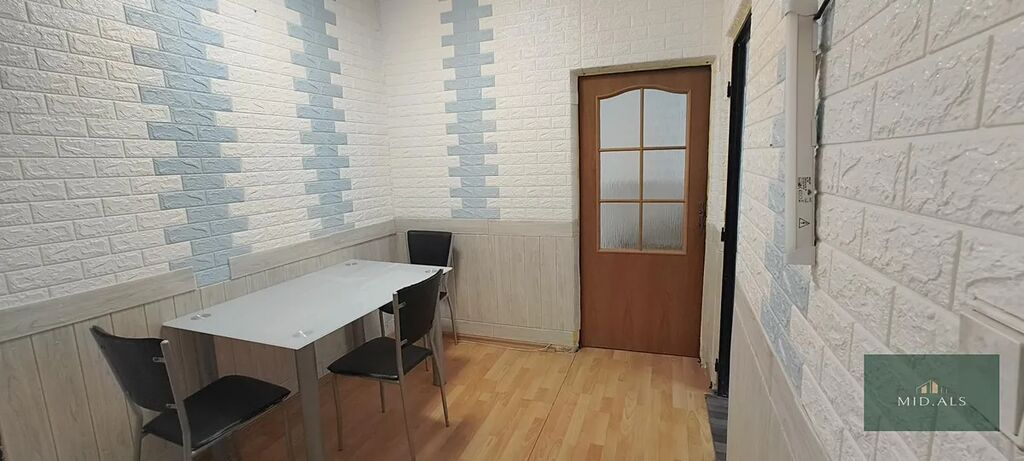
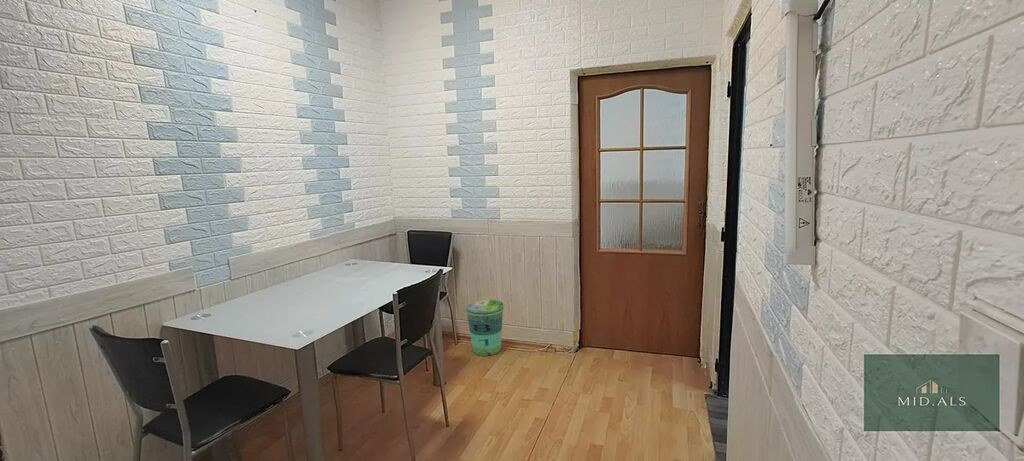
+ trash can (485, 327)
